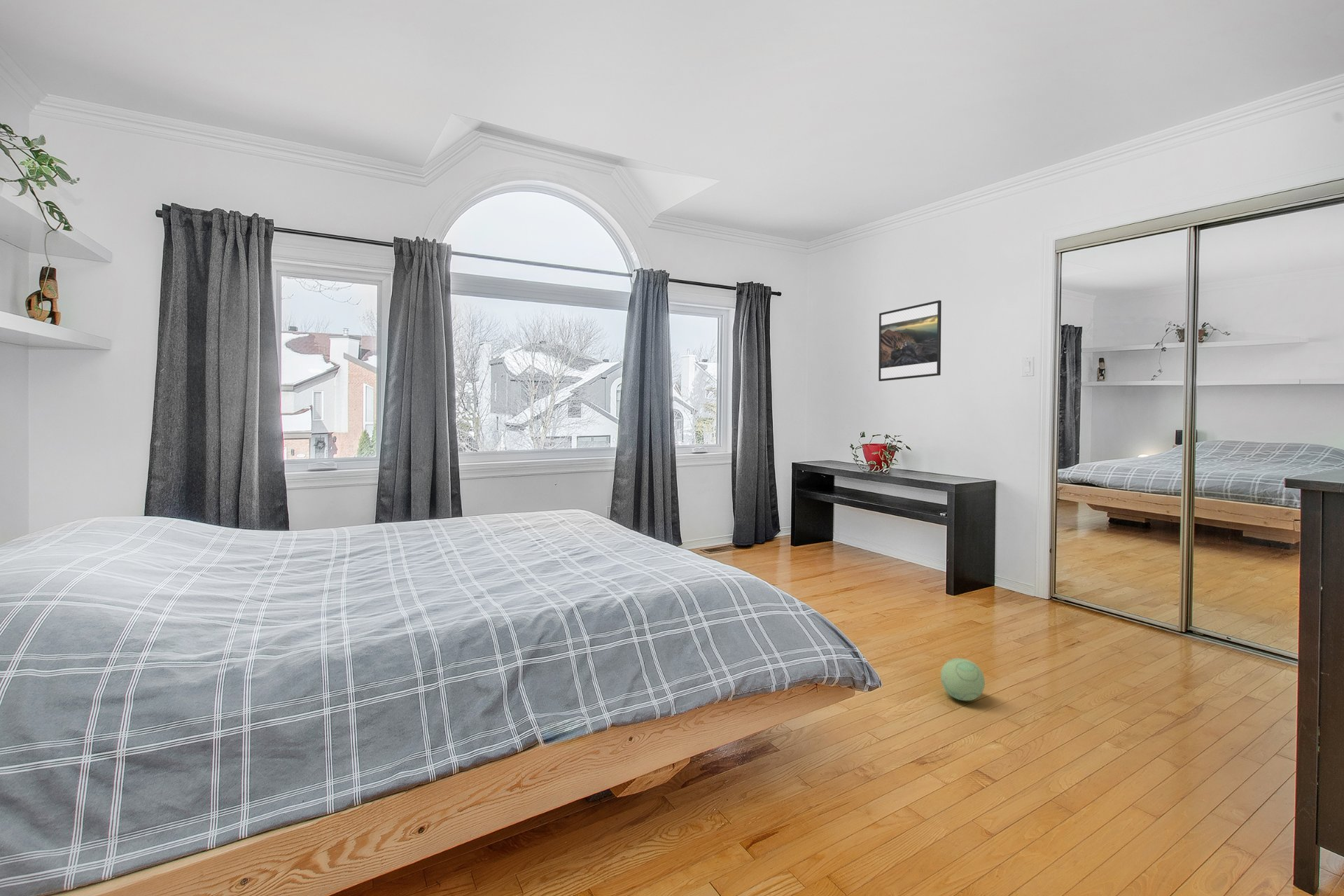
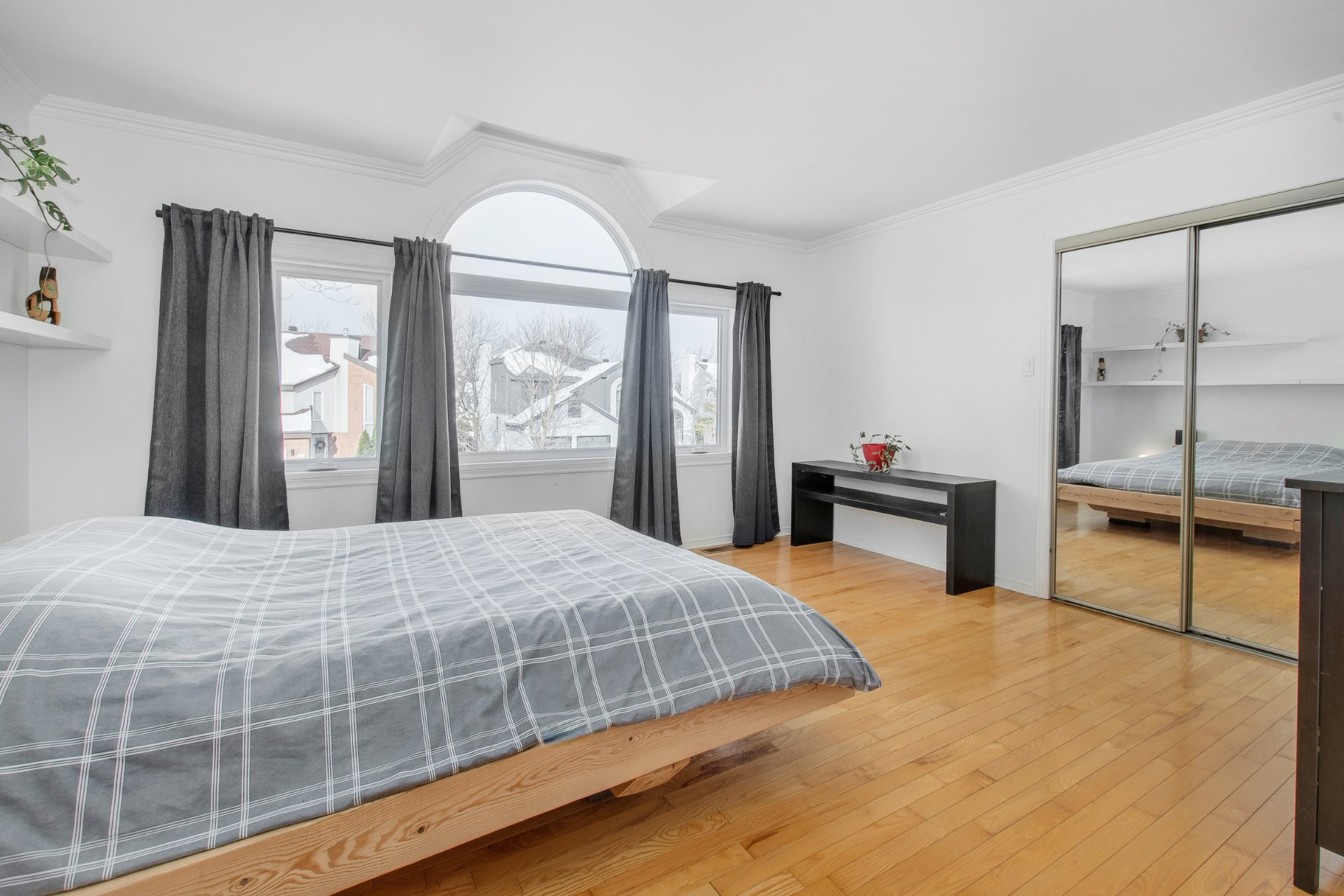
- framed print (908, 342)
- plush toy (962, 679)
